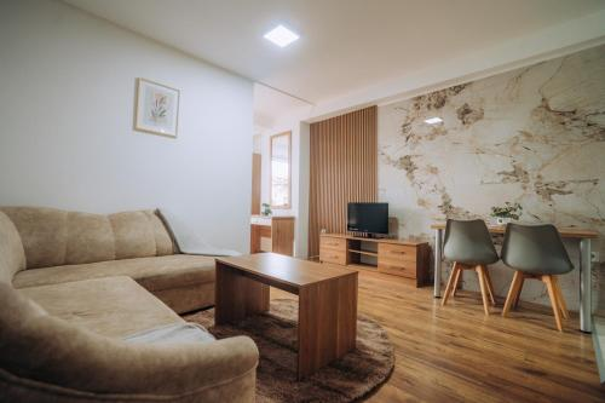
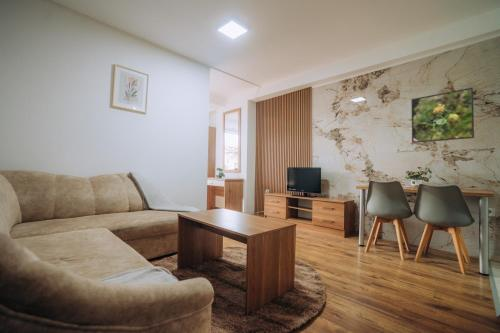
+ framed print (440, 117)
